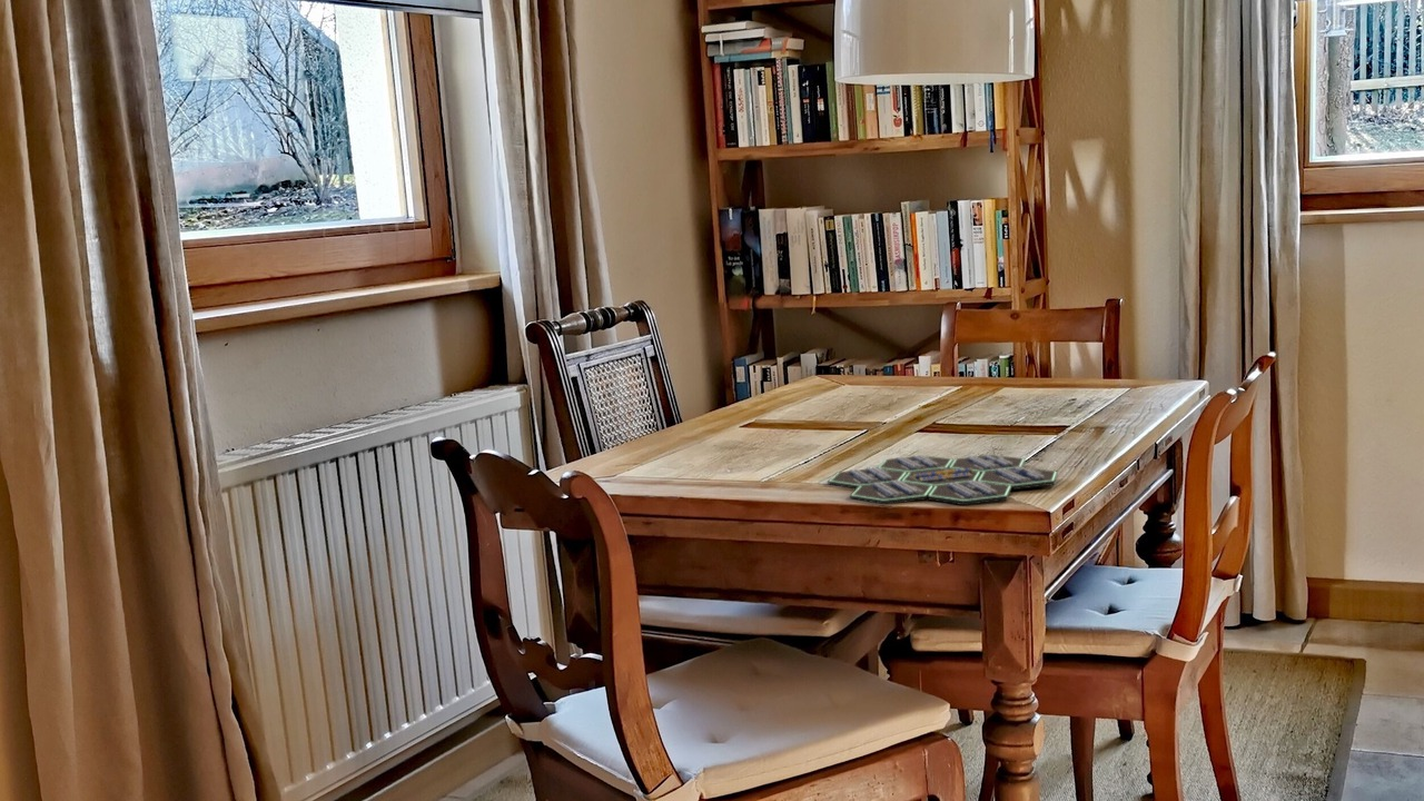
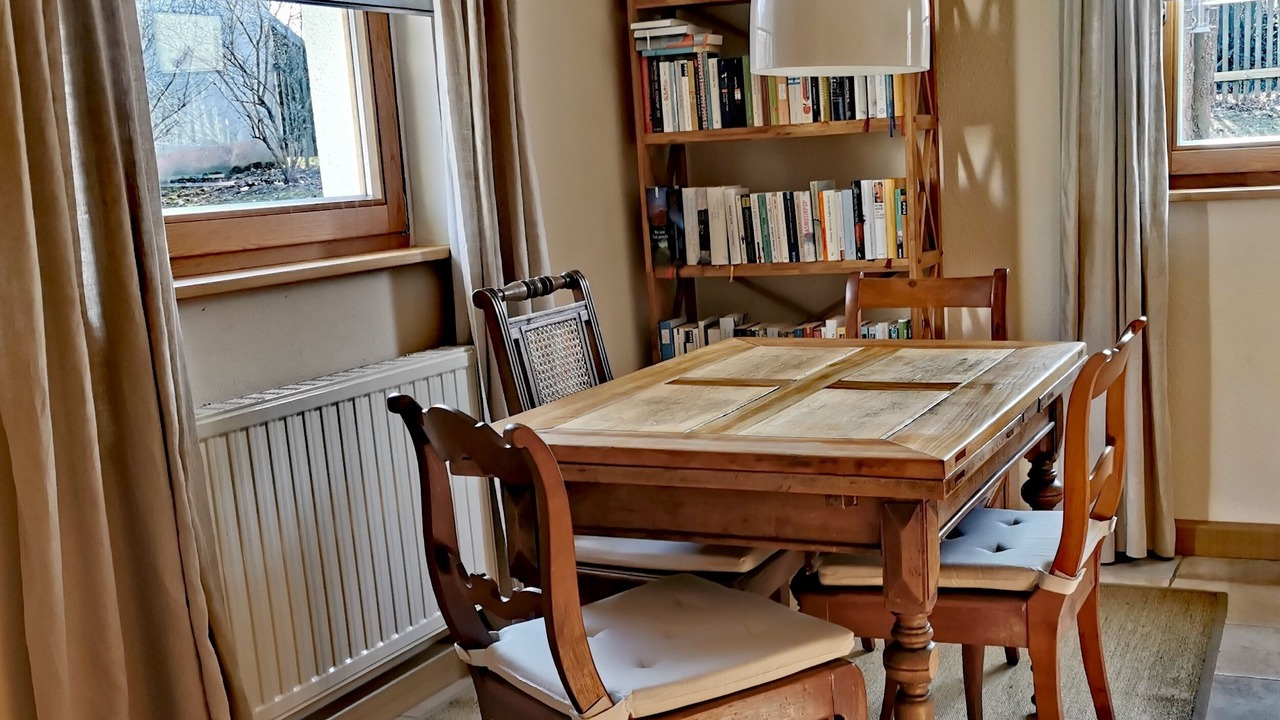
- board game (941, 476)
